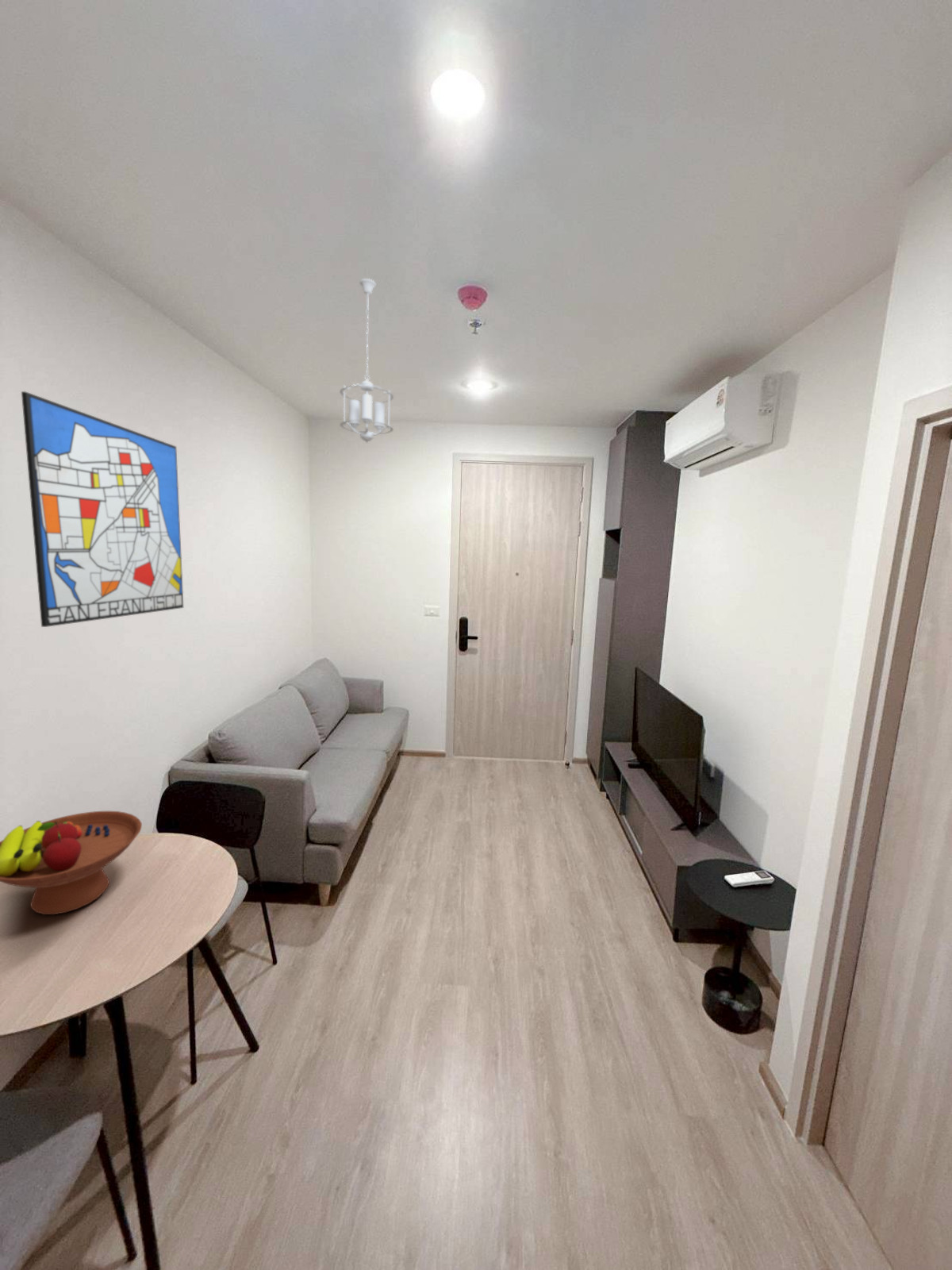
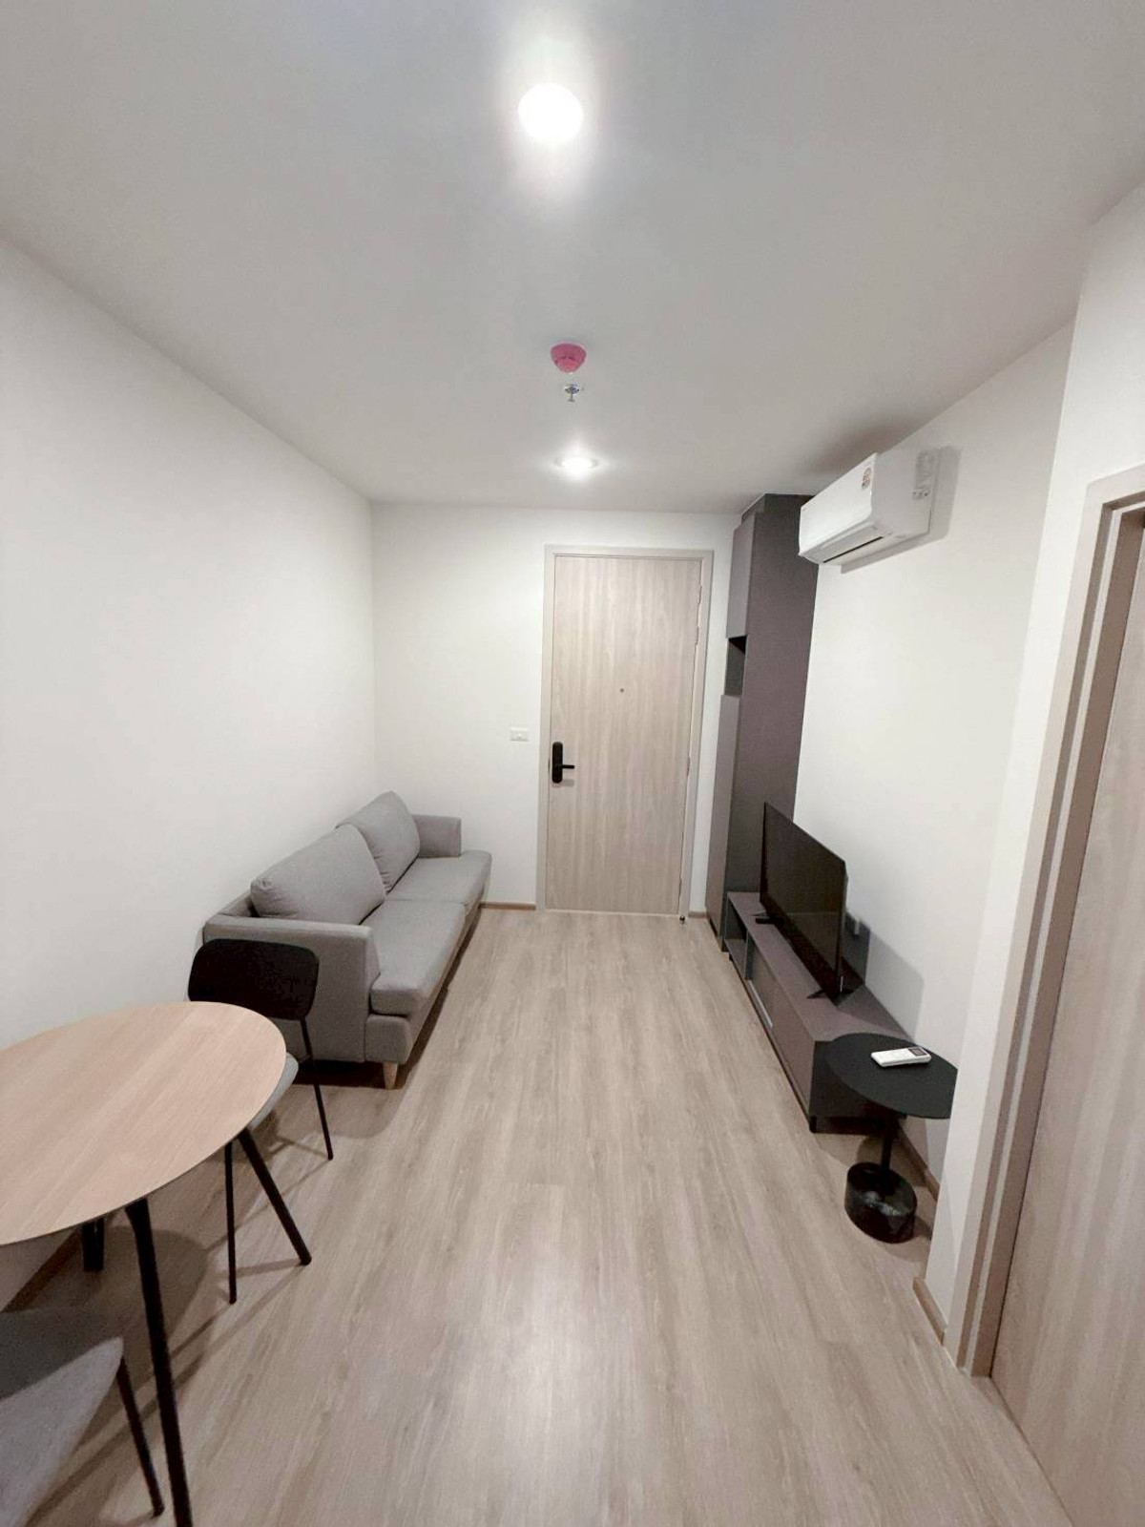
- fruit bowl (68, 857)
- pendant light (367, 364)
- wall art (119, 522)
